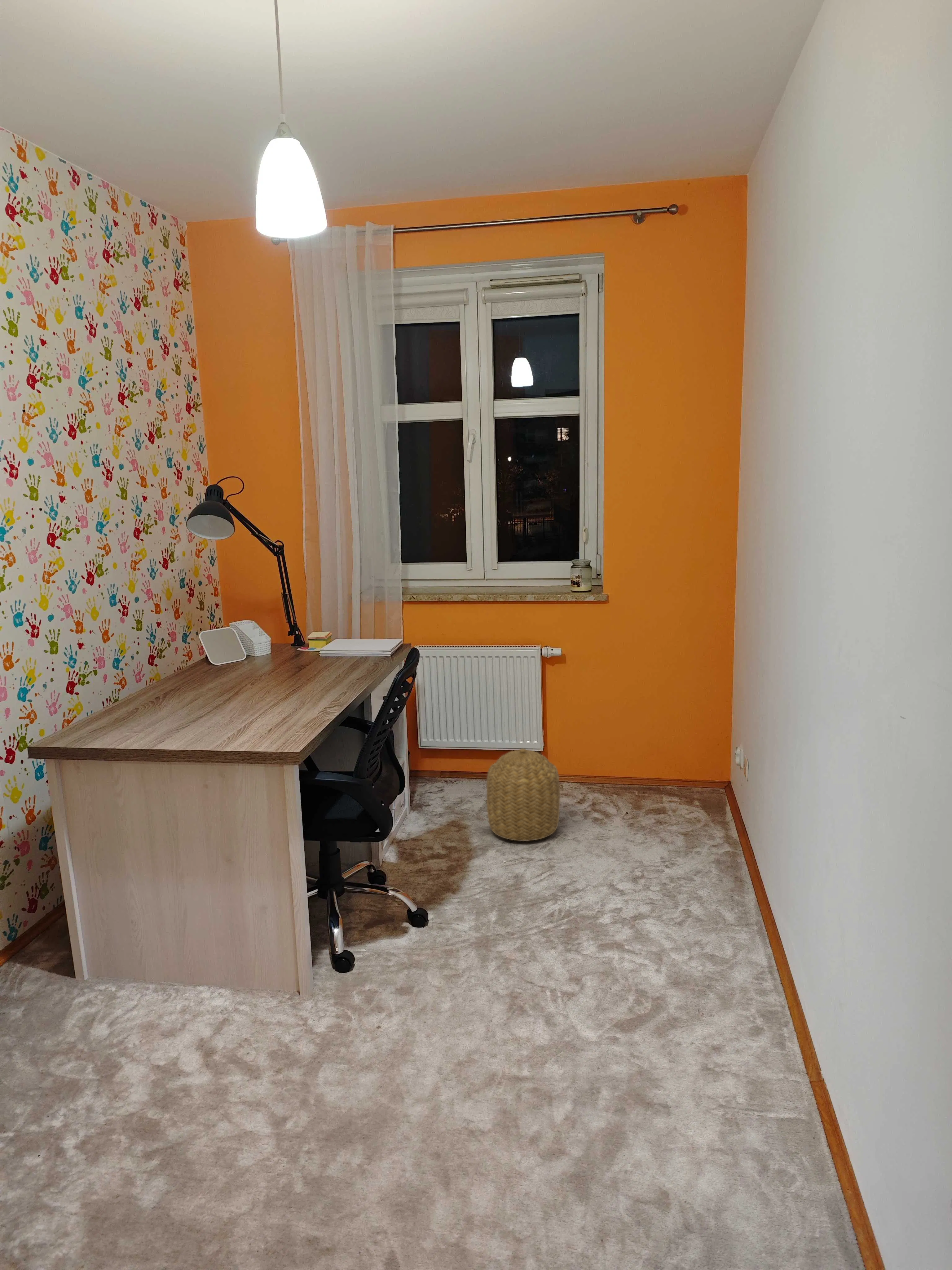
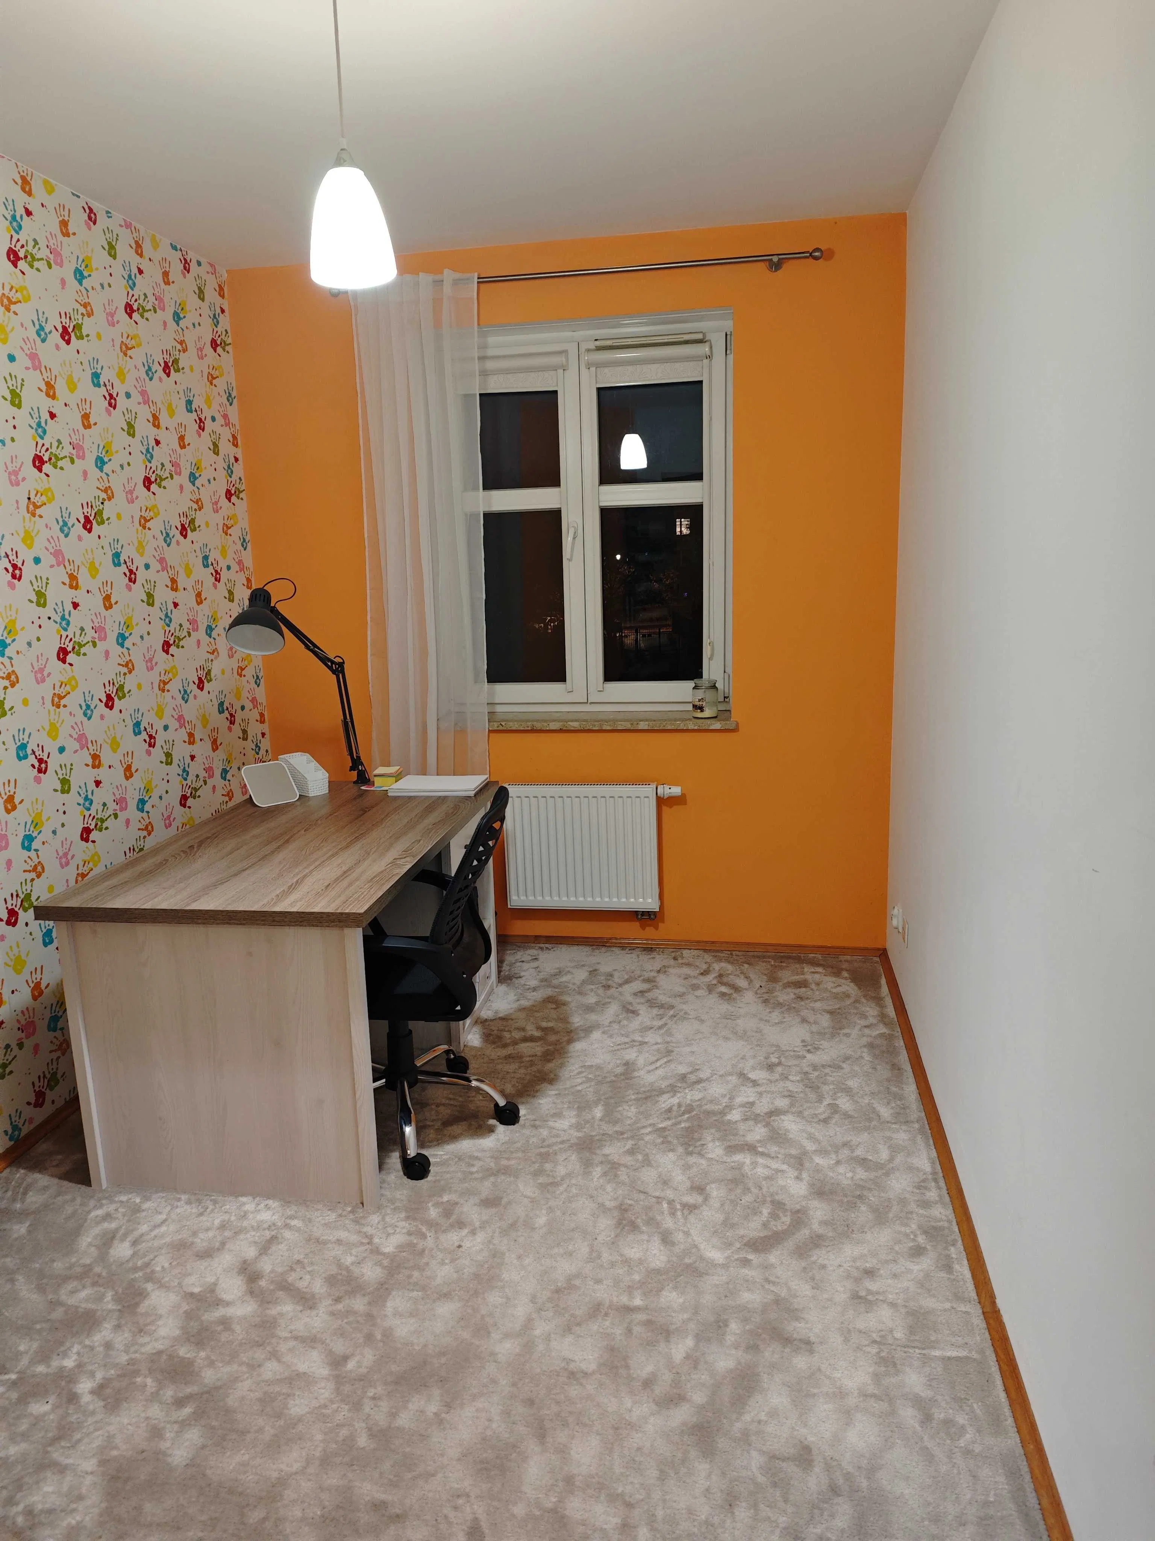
- basket (523, 790)
